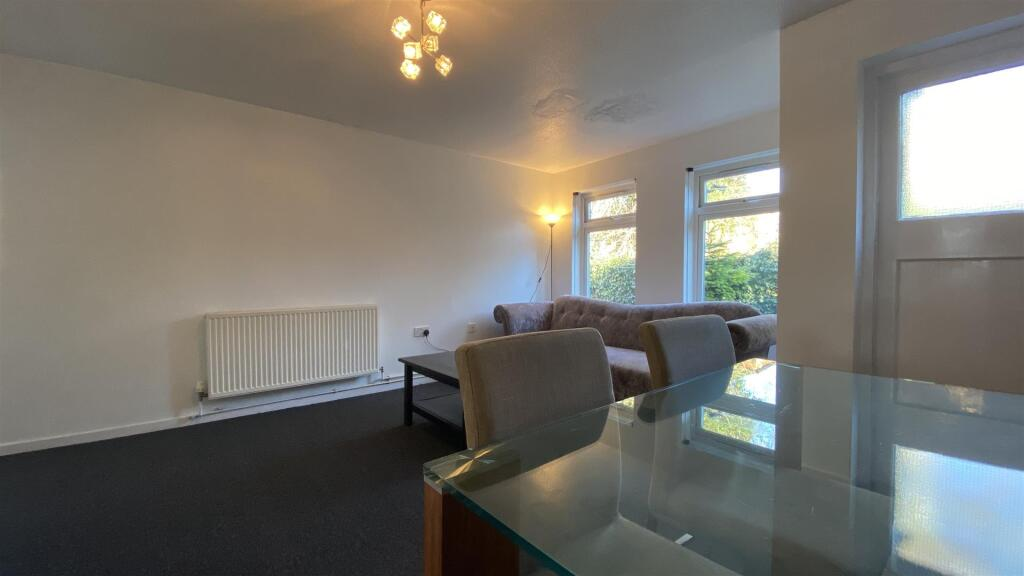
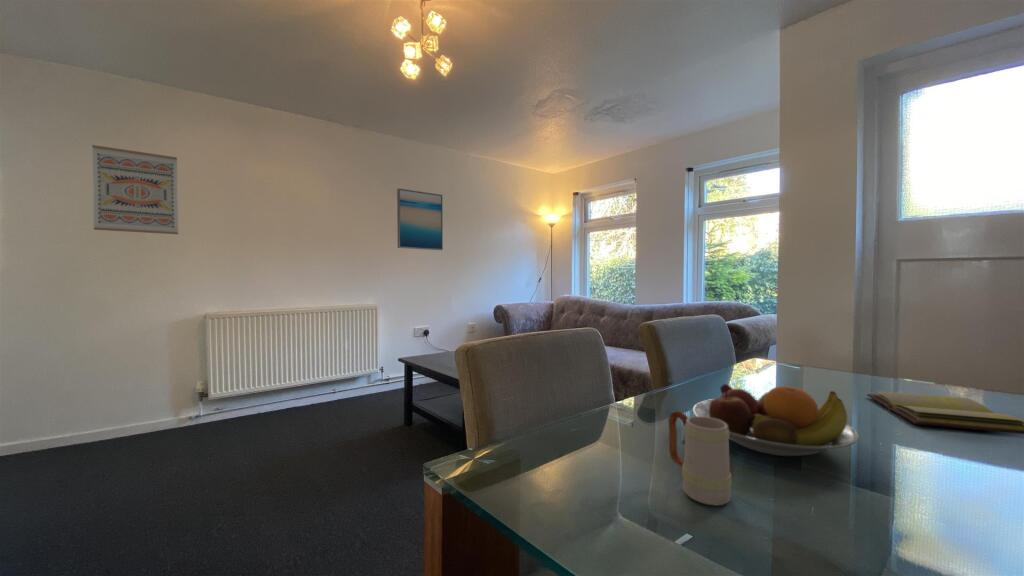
+ wall art (137, 192)
+ mug (697, 453)
+ diary (942, 409)
+ wall art (420, 220)
+ fruit bowl (767, 412)
